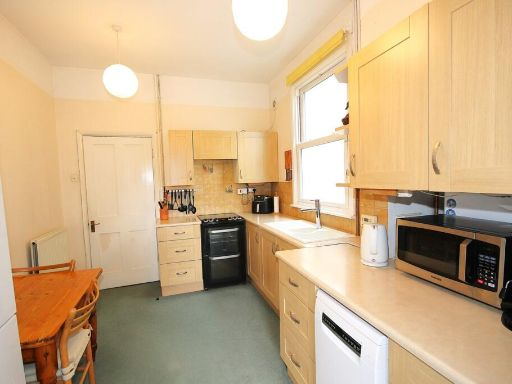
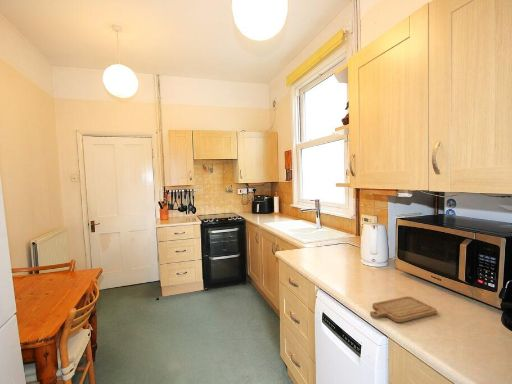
+ chopping board (398, 309)
